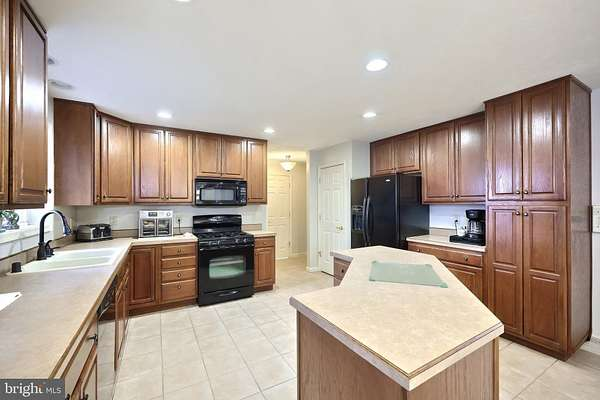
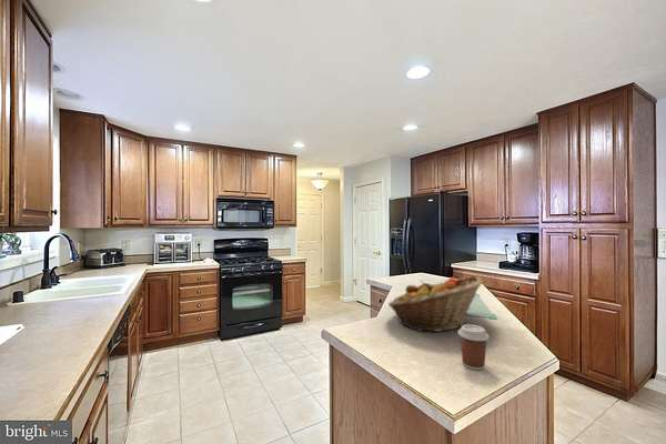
+ fruit basket (435, 299)
+ coffee cup (473, 346)
